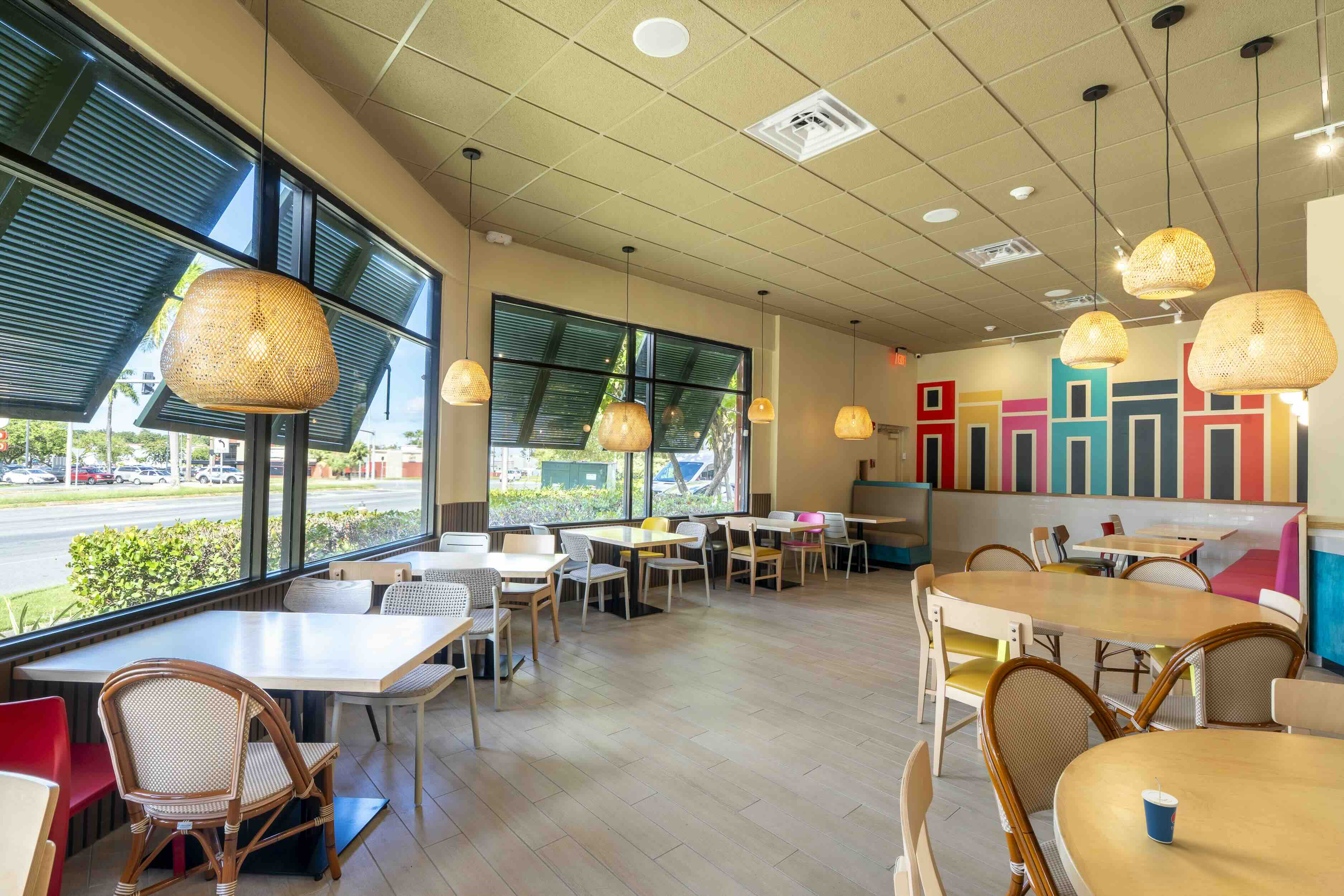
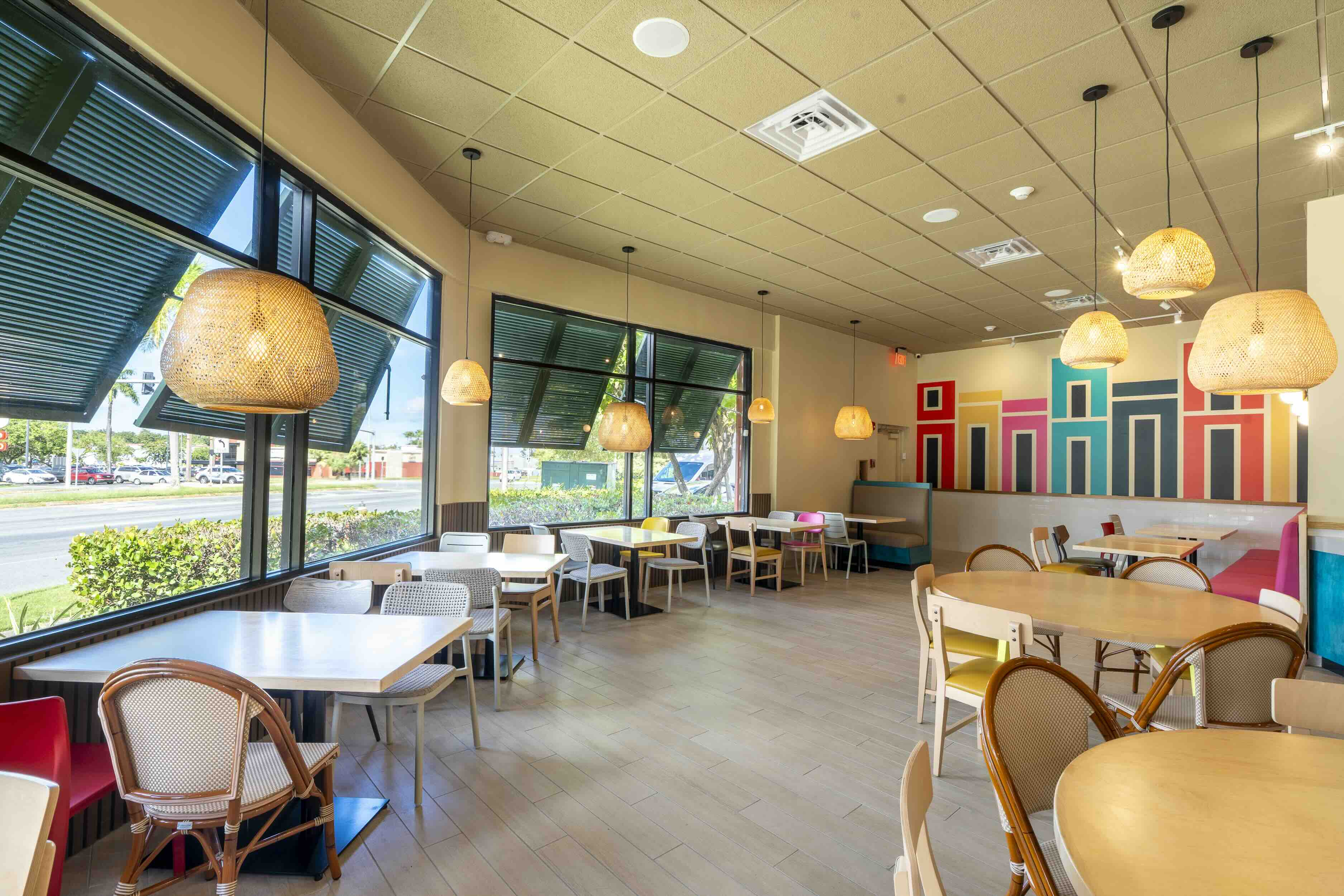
- cup (1159, 806)
